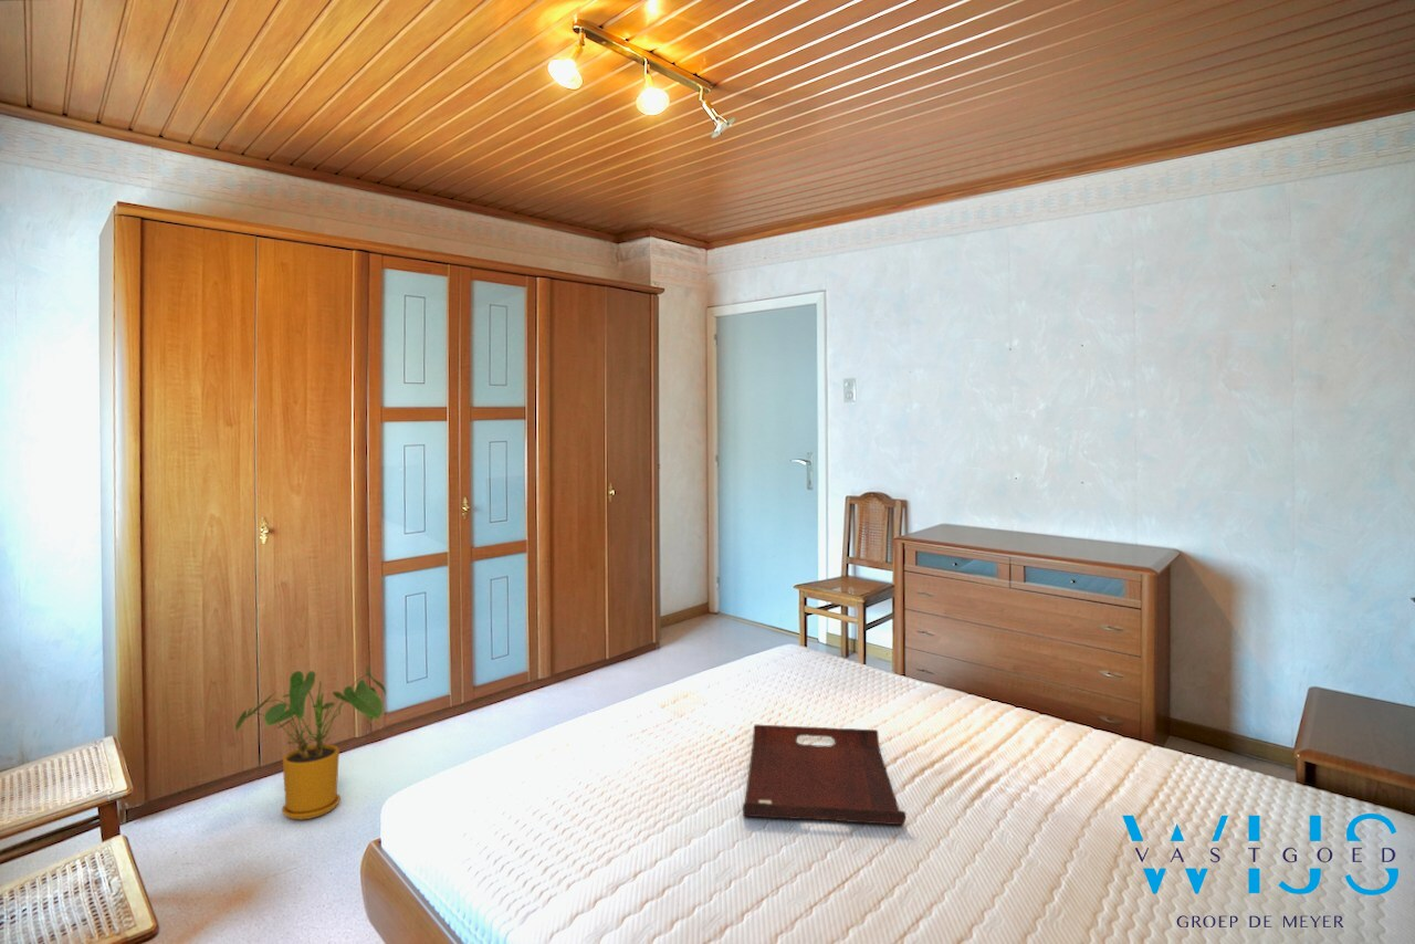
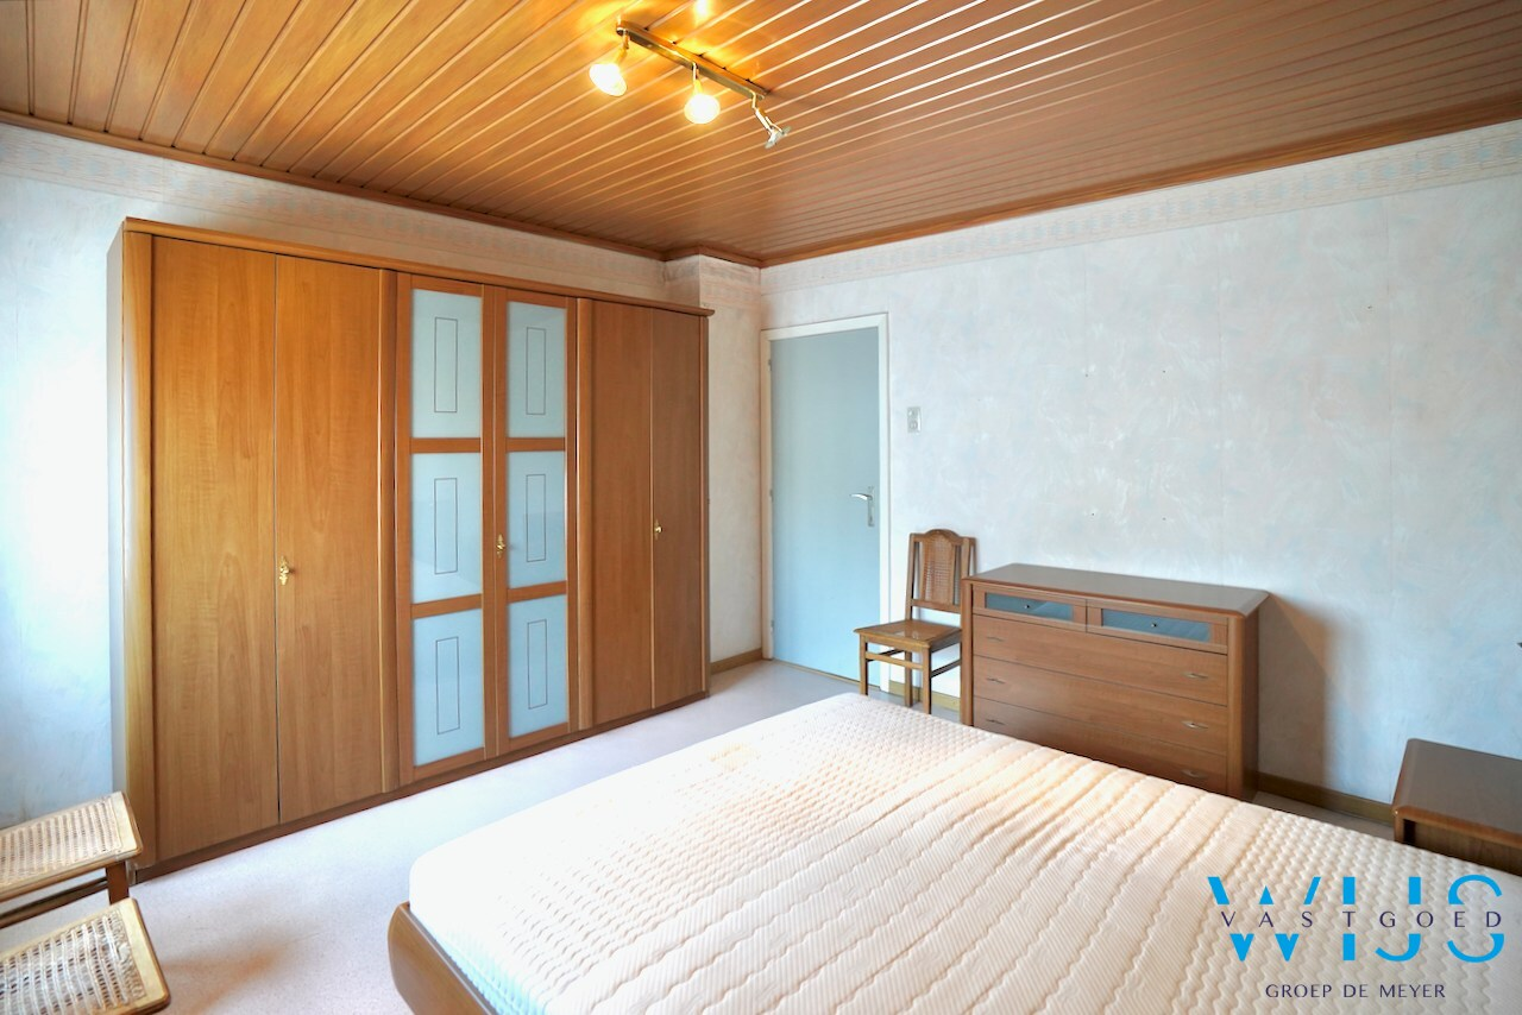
- serving tray (818, 770)
- house plant (317, 737)
